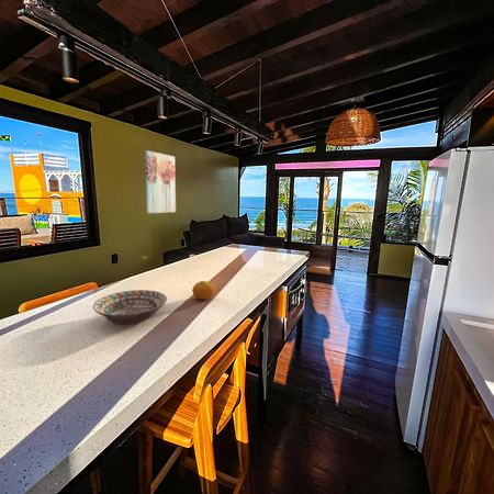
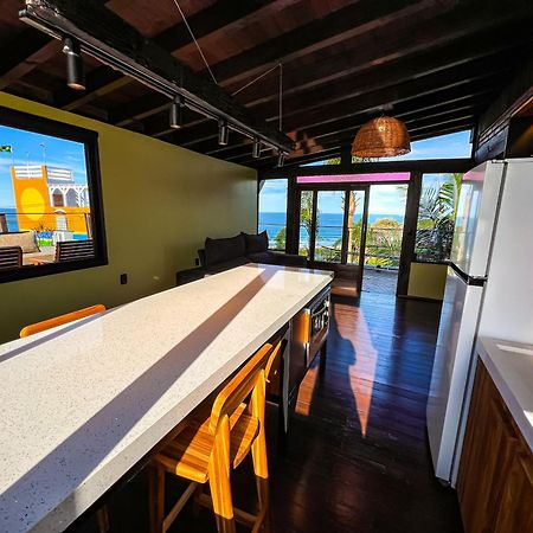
- wall art (161, 183)
- decorative bowl (132, 308)
- fruit (203, 290)
